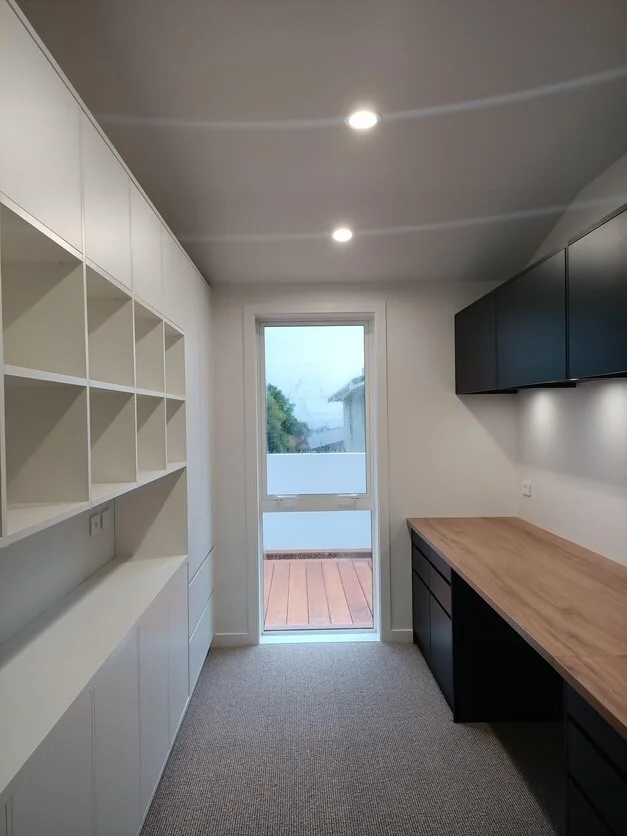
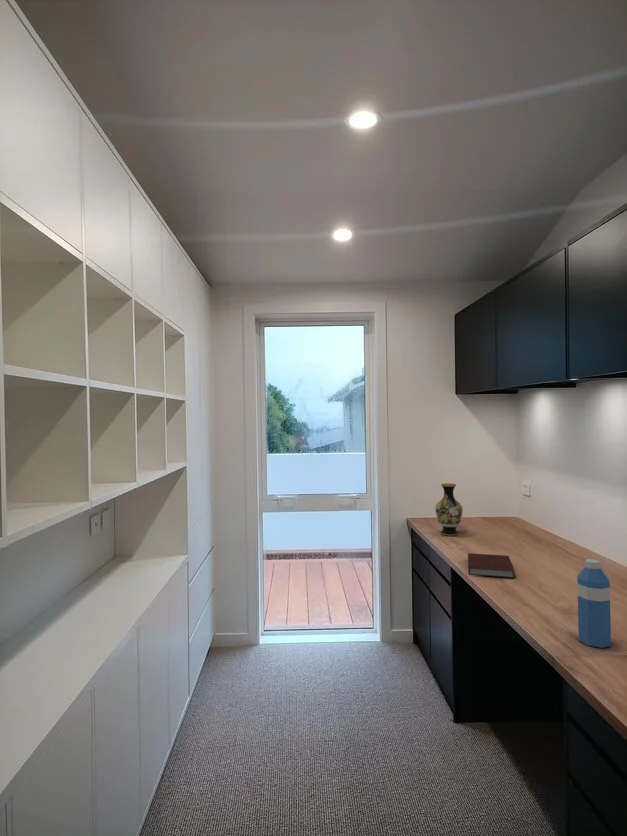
+ vase (449, 509)
+ water bottle (593, 600)
+ notebook (489, 564)
